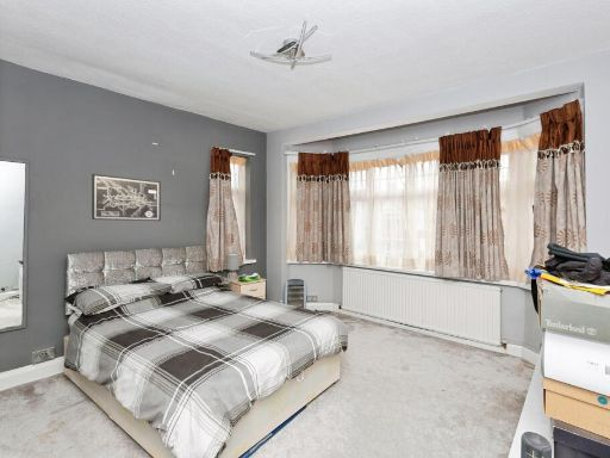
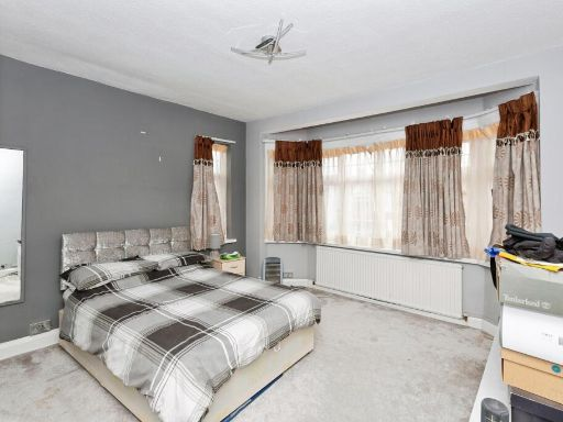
- wall art (129, 199)
